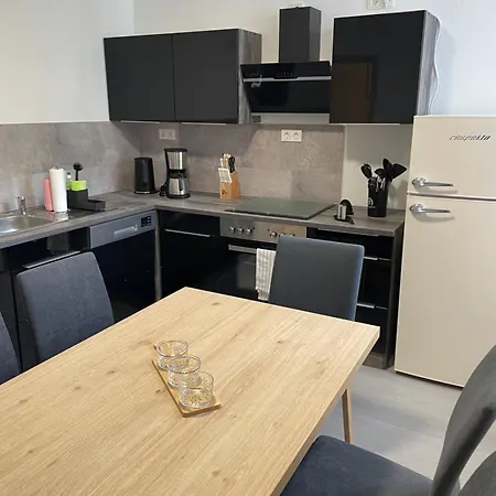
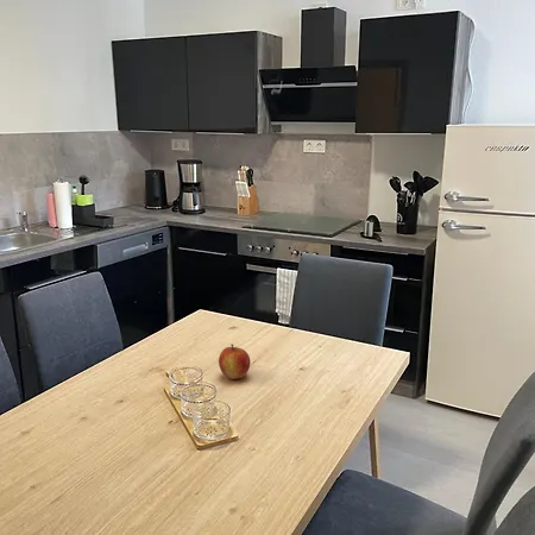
+ apple (234, 360)
